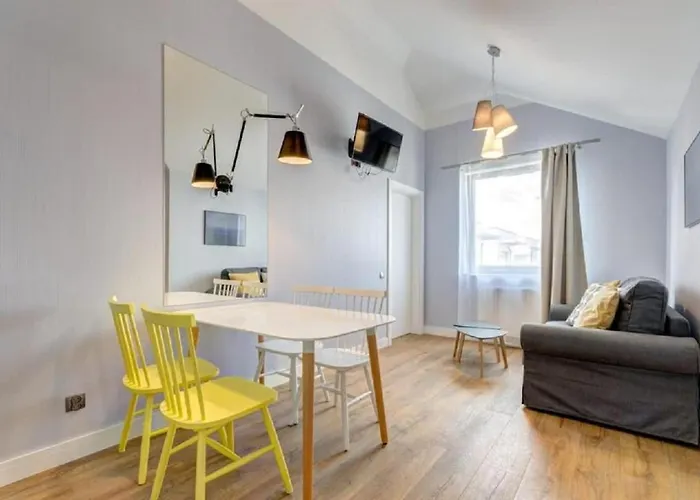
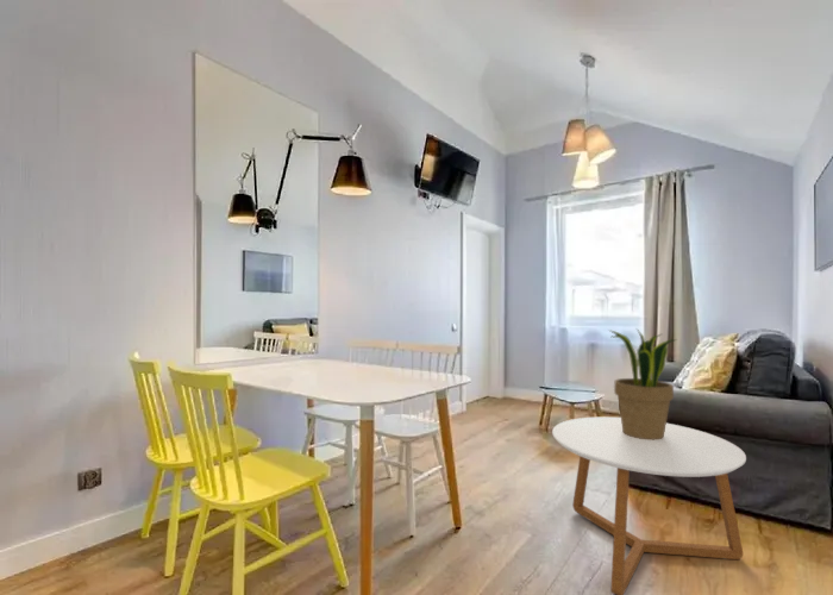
+ coffee table (627, 493)
+ potted plant (639, 381)
